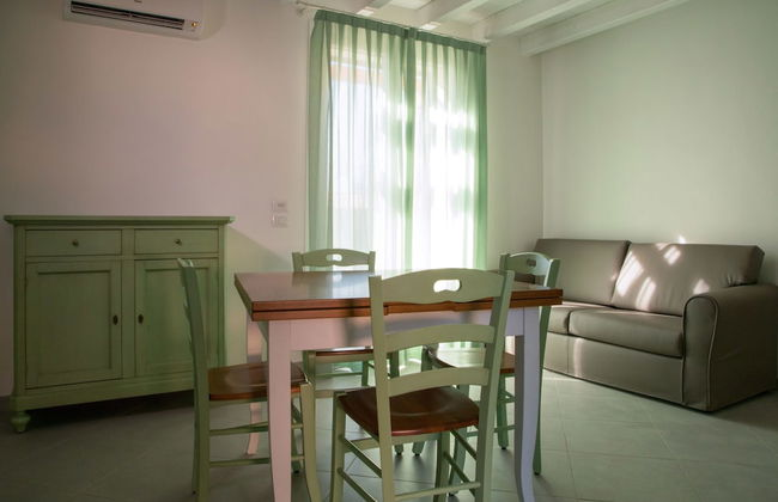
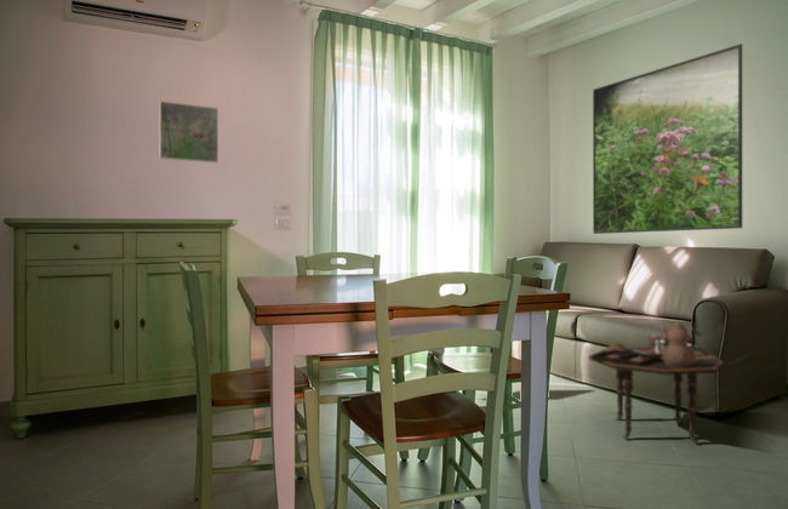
+ side table (657, 372)
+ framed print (189, 132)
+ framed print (658, 150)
